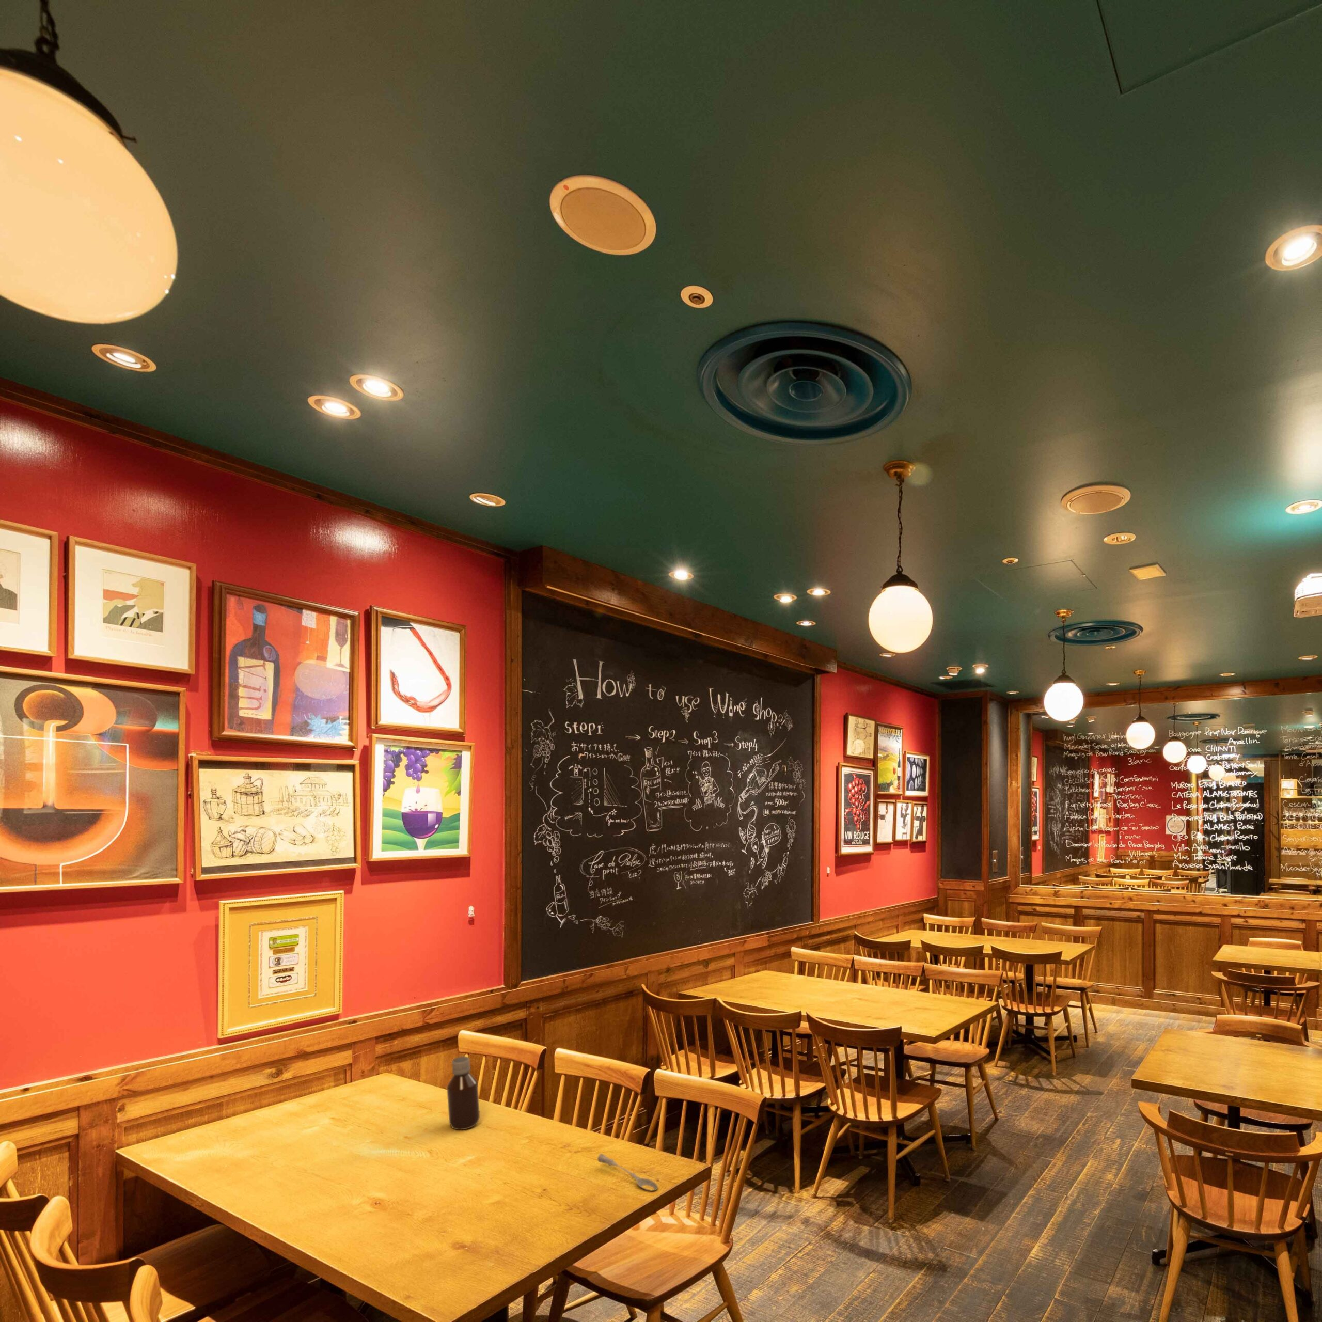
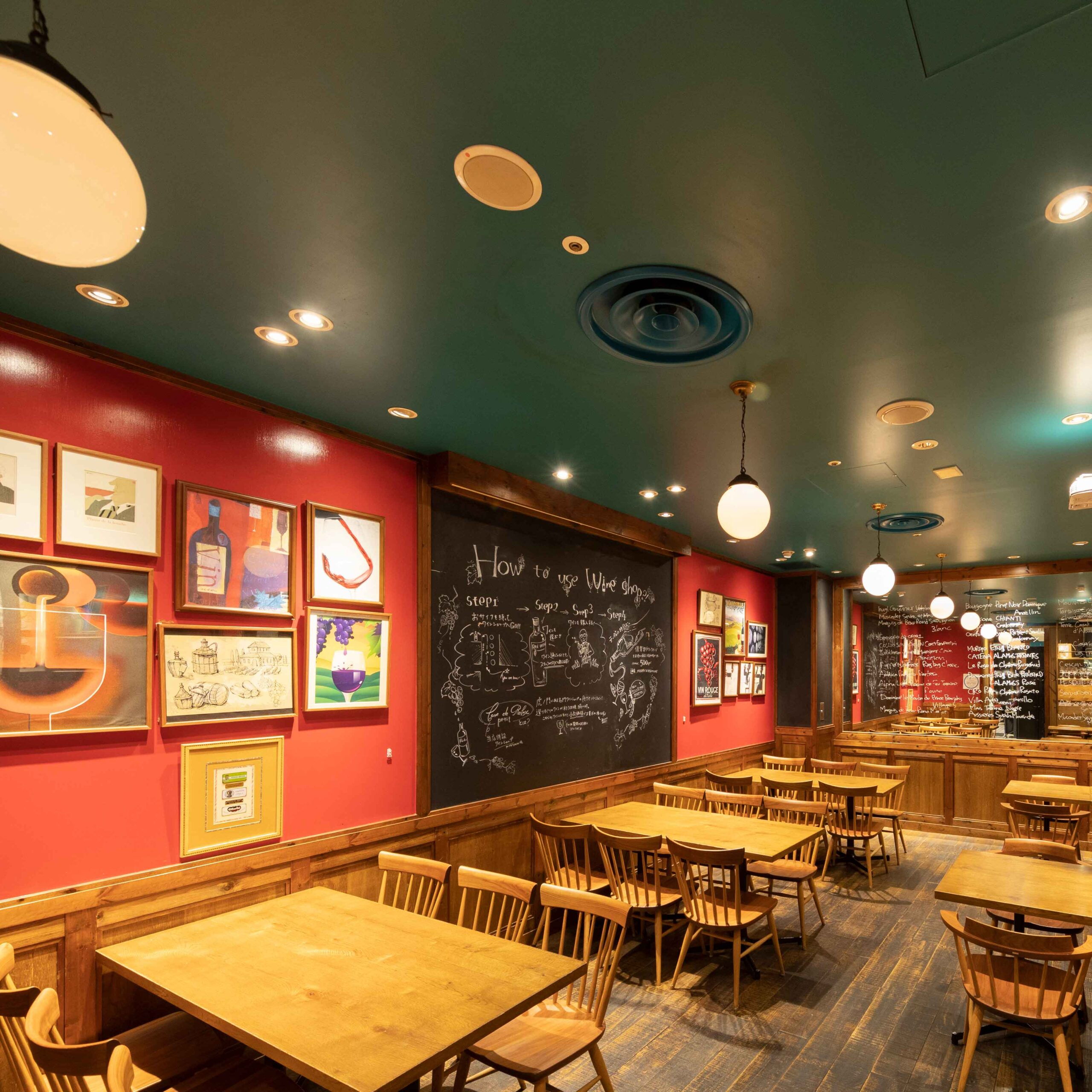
- soupspoon (627, 1172)
- bottle (464, 1092)
